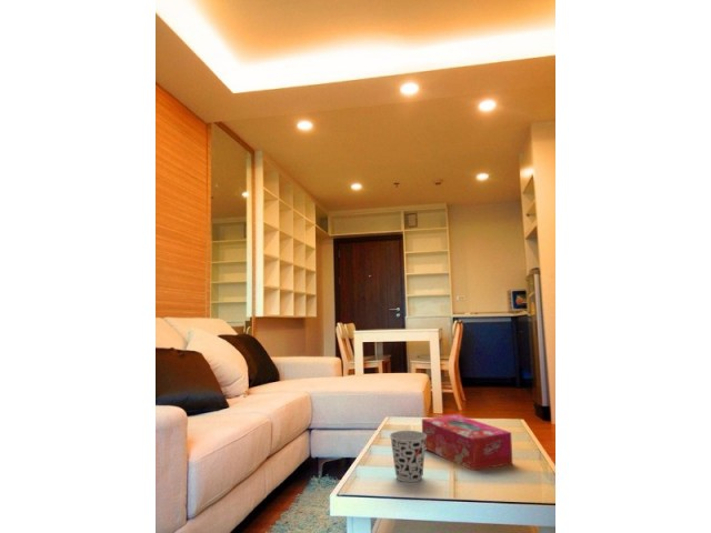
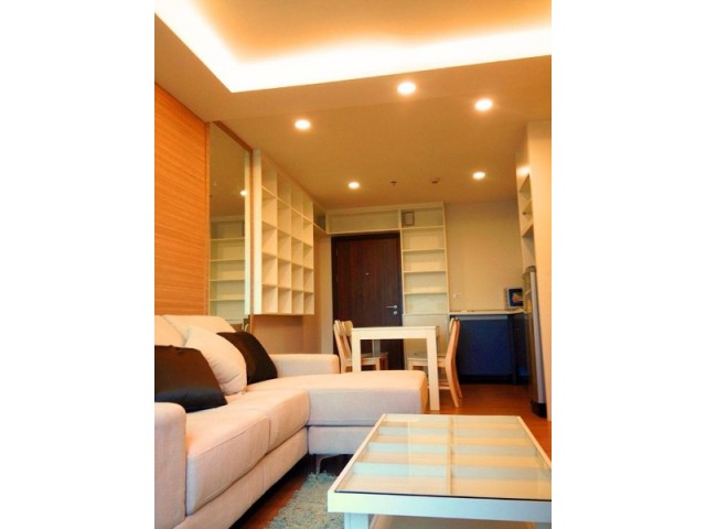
- cup (408, 455)
- tissue box (463, 440)
